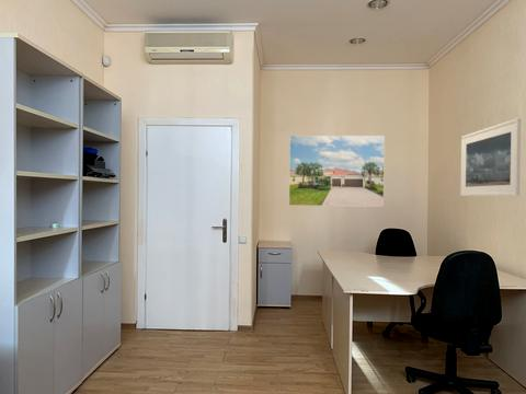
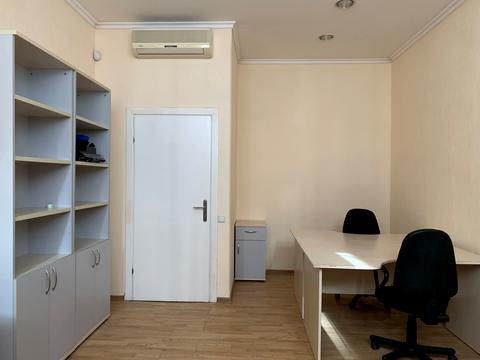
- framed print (335, 171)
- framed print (487, 162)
